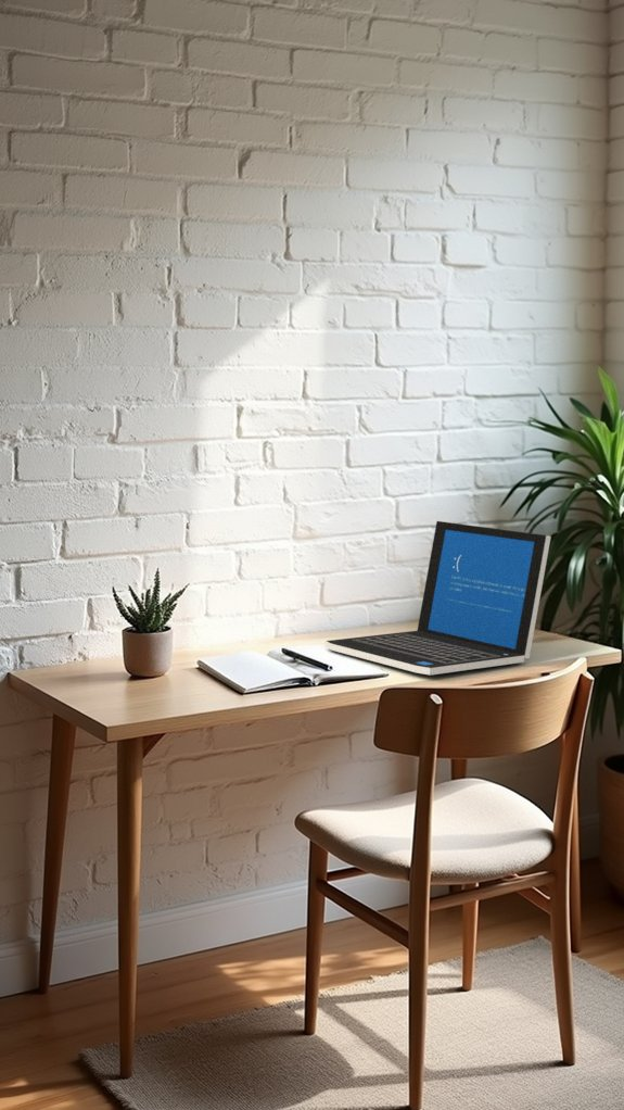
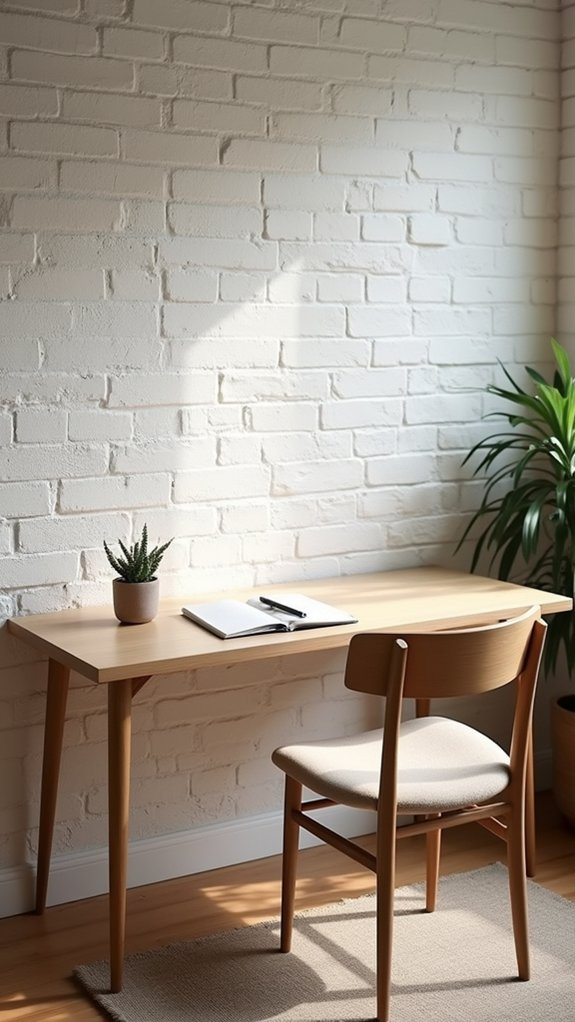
- laptop (434, 593)
